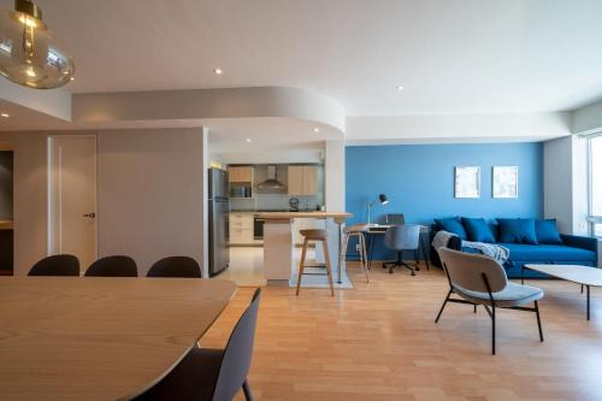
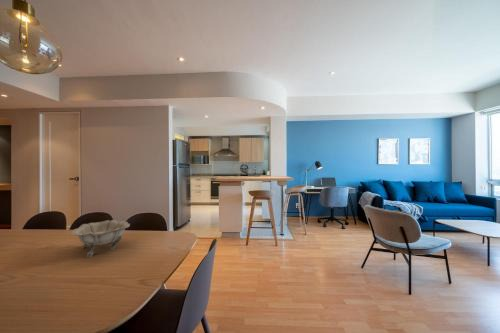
+ decorative bowl (102, 236)
